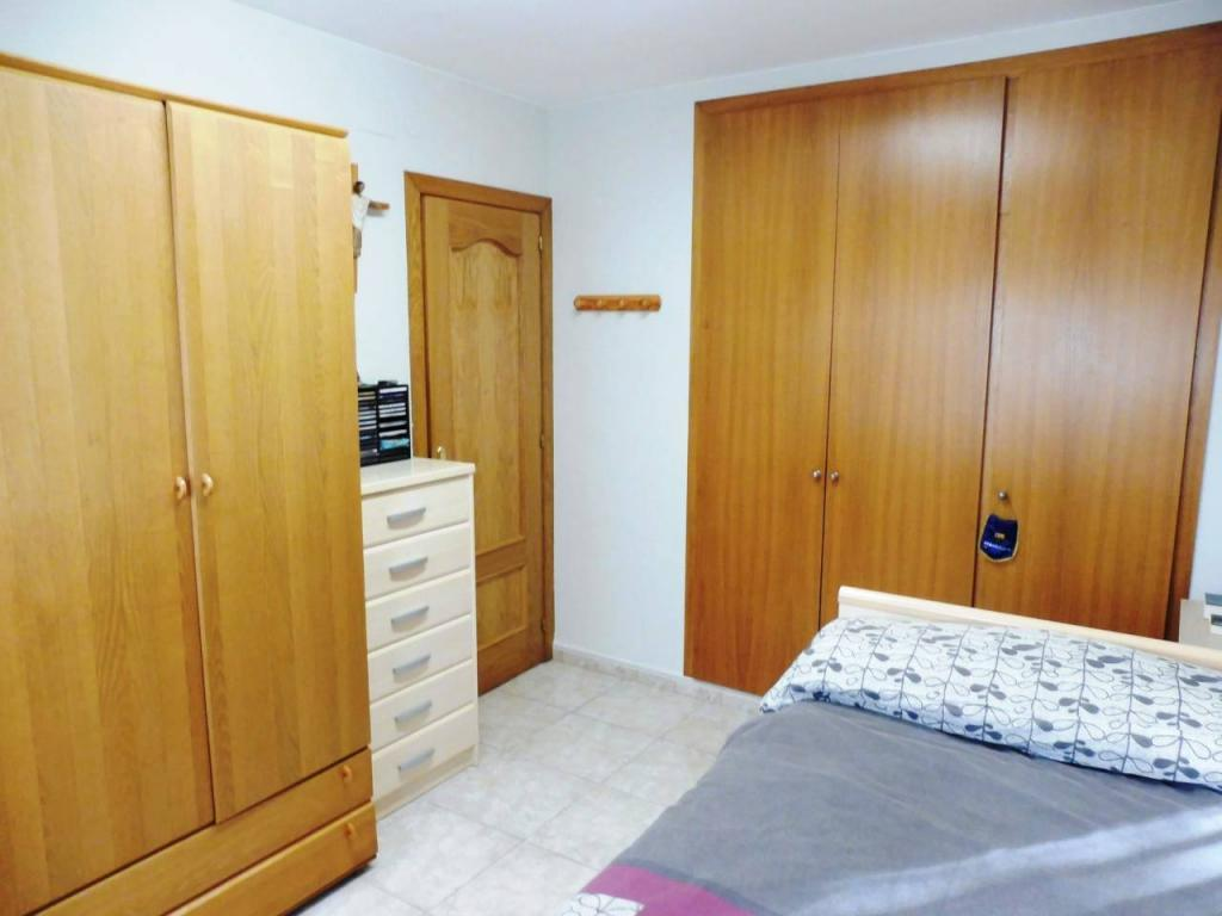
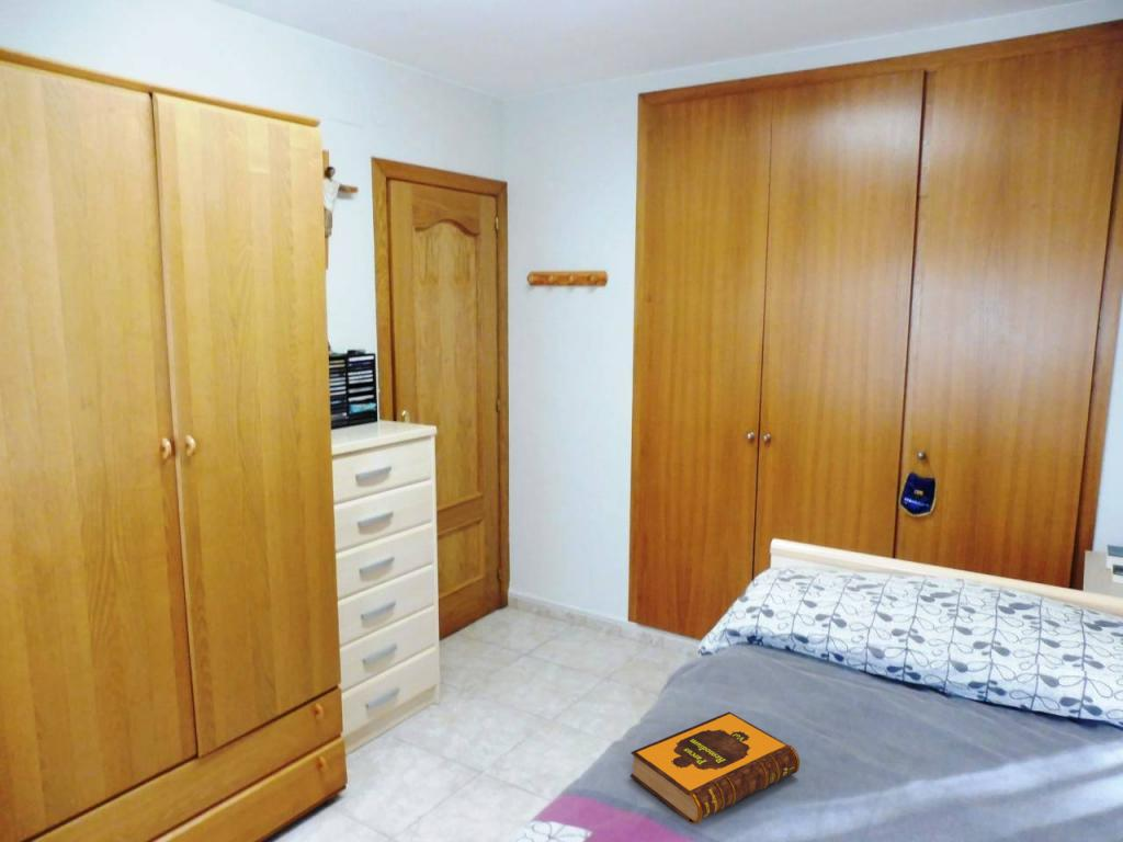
+ hardback book (715, 764)
